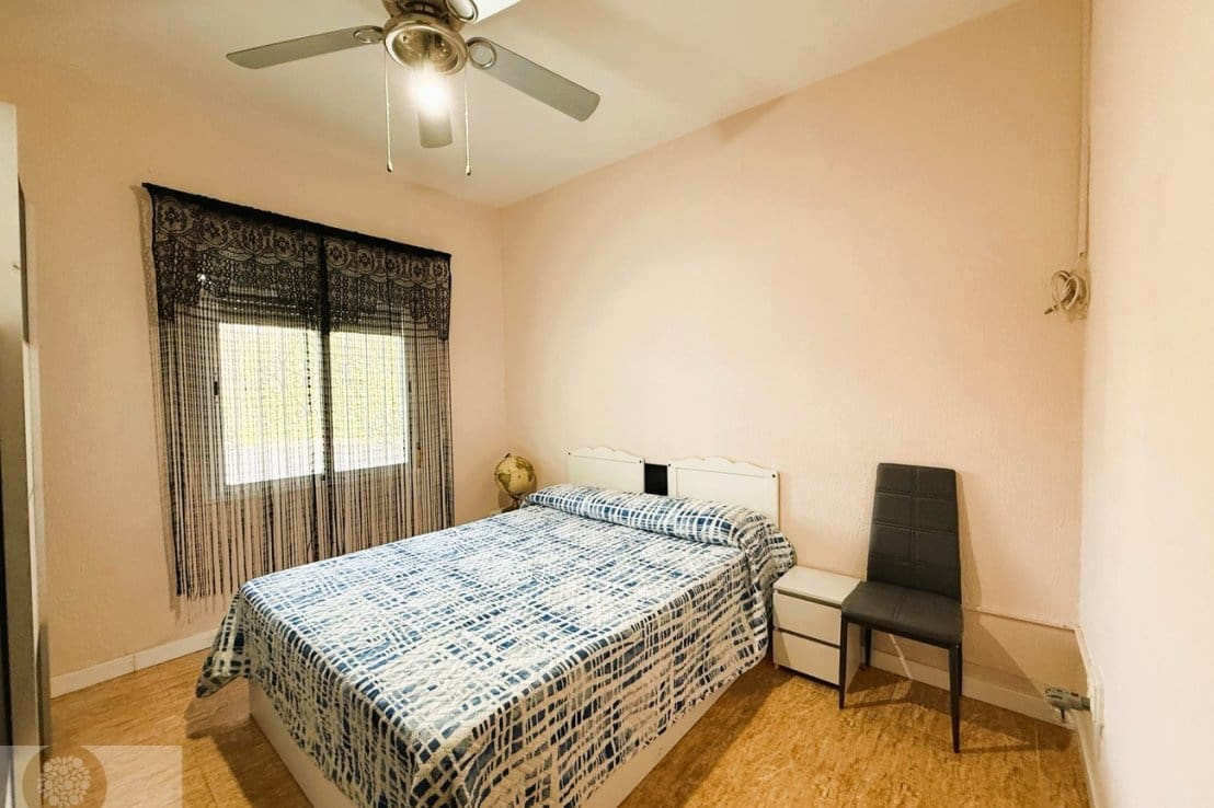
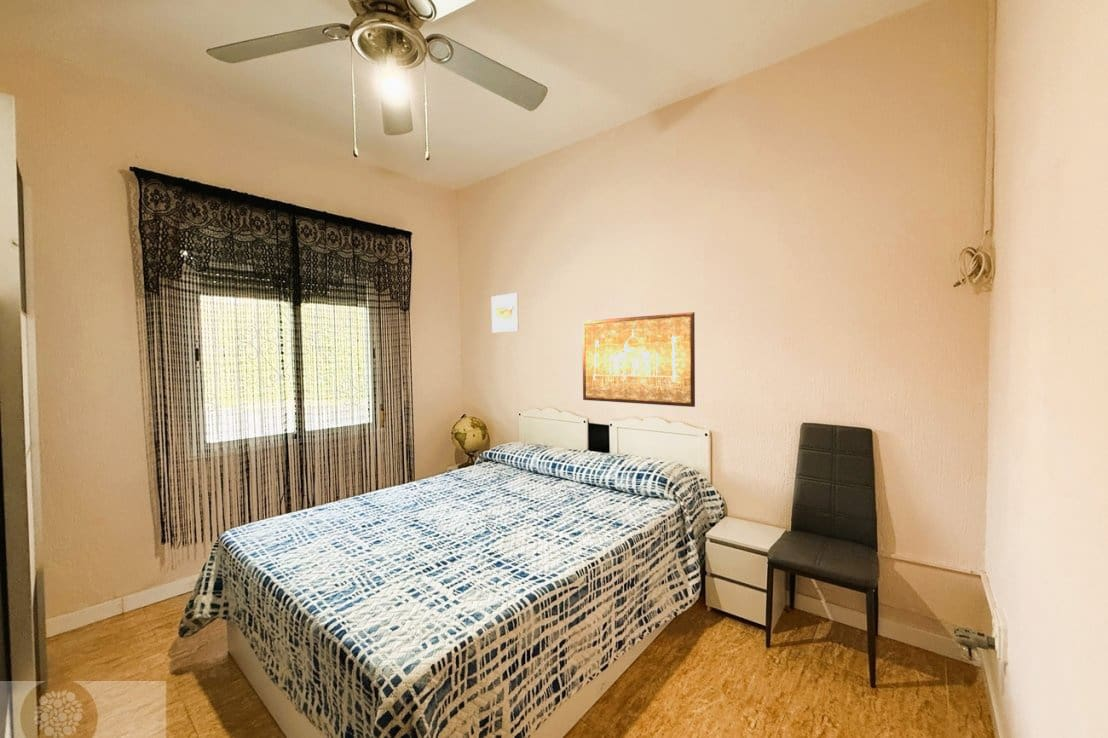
+ wall art (504, 313)
+ wall art (633, 360)
